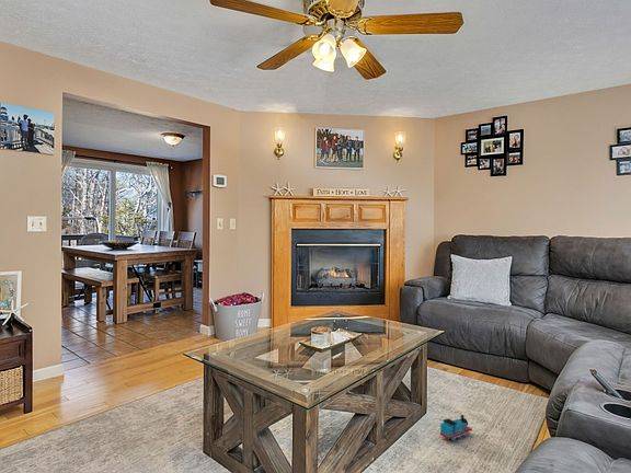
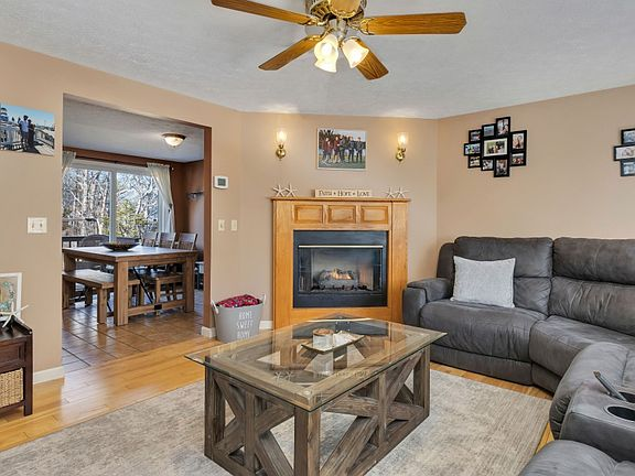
- toy train (456, 426)
